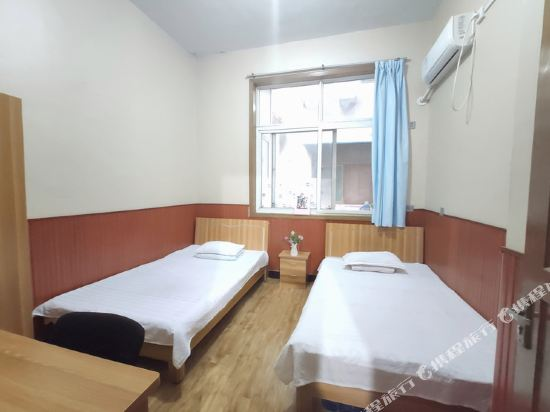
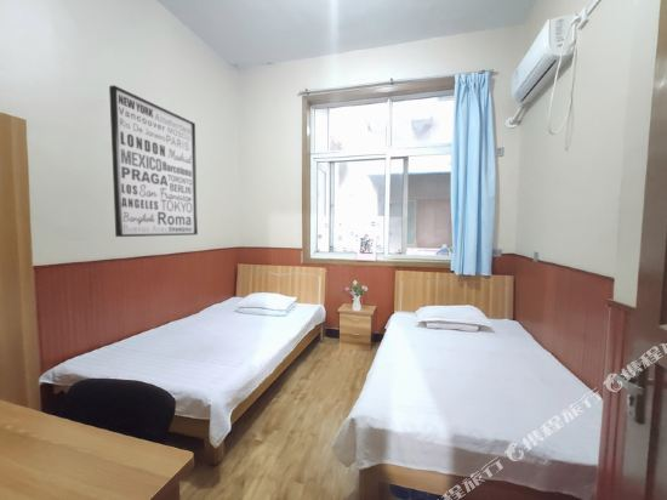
+ wall art (160, 172)
